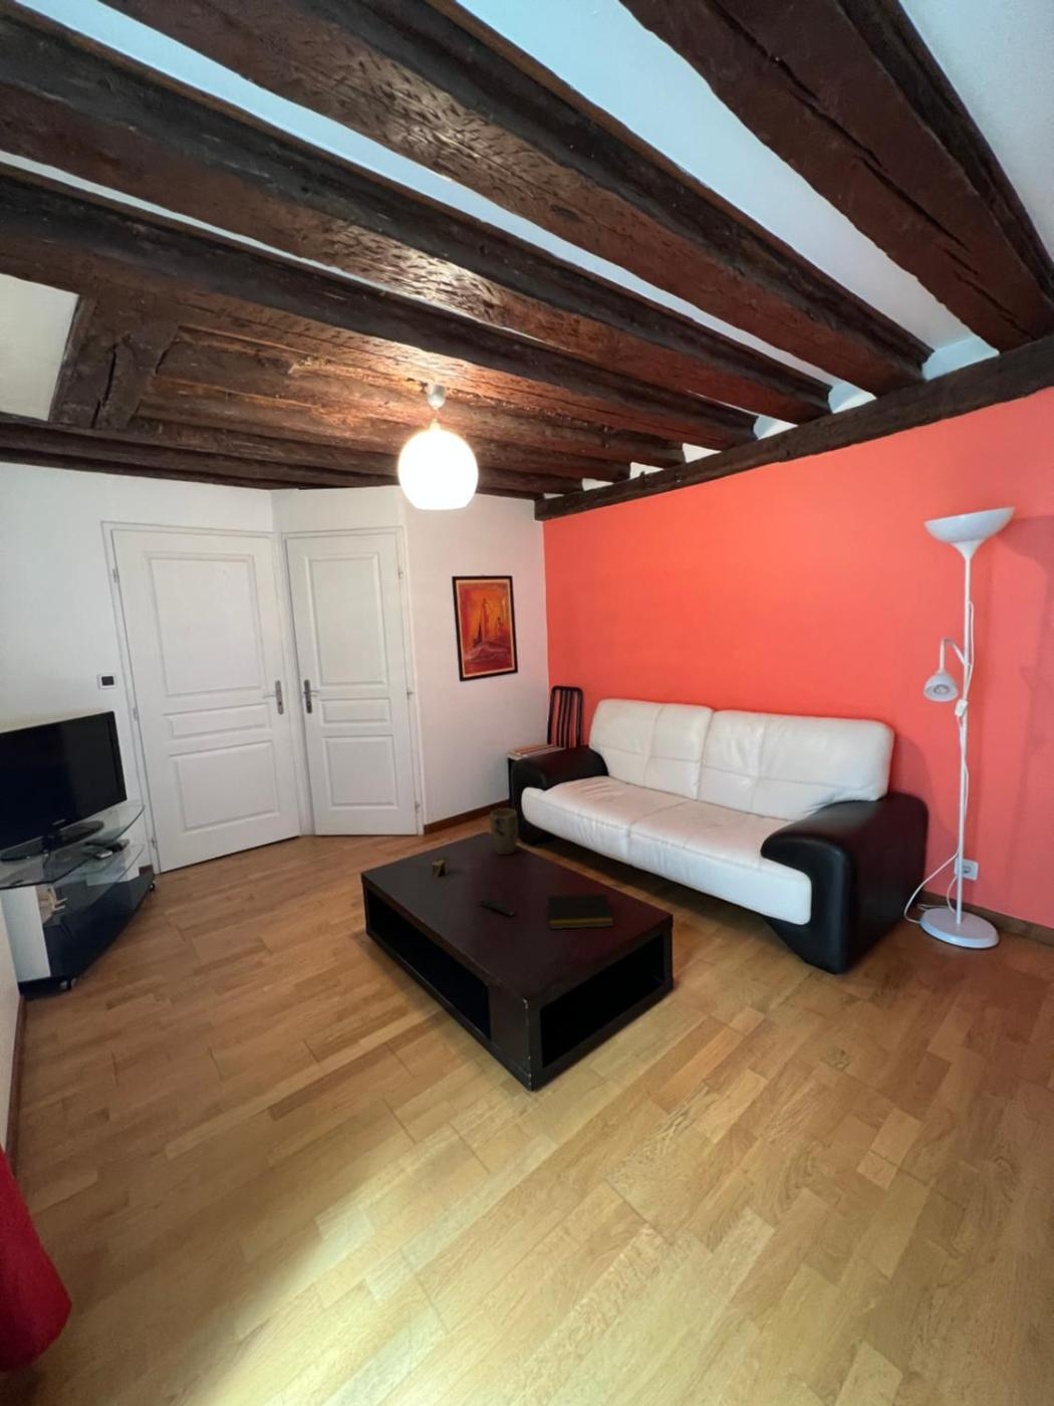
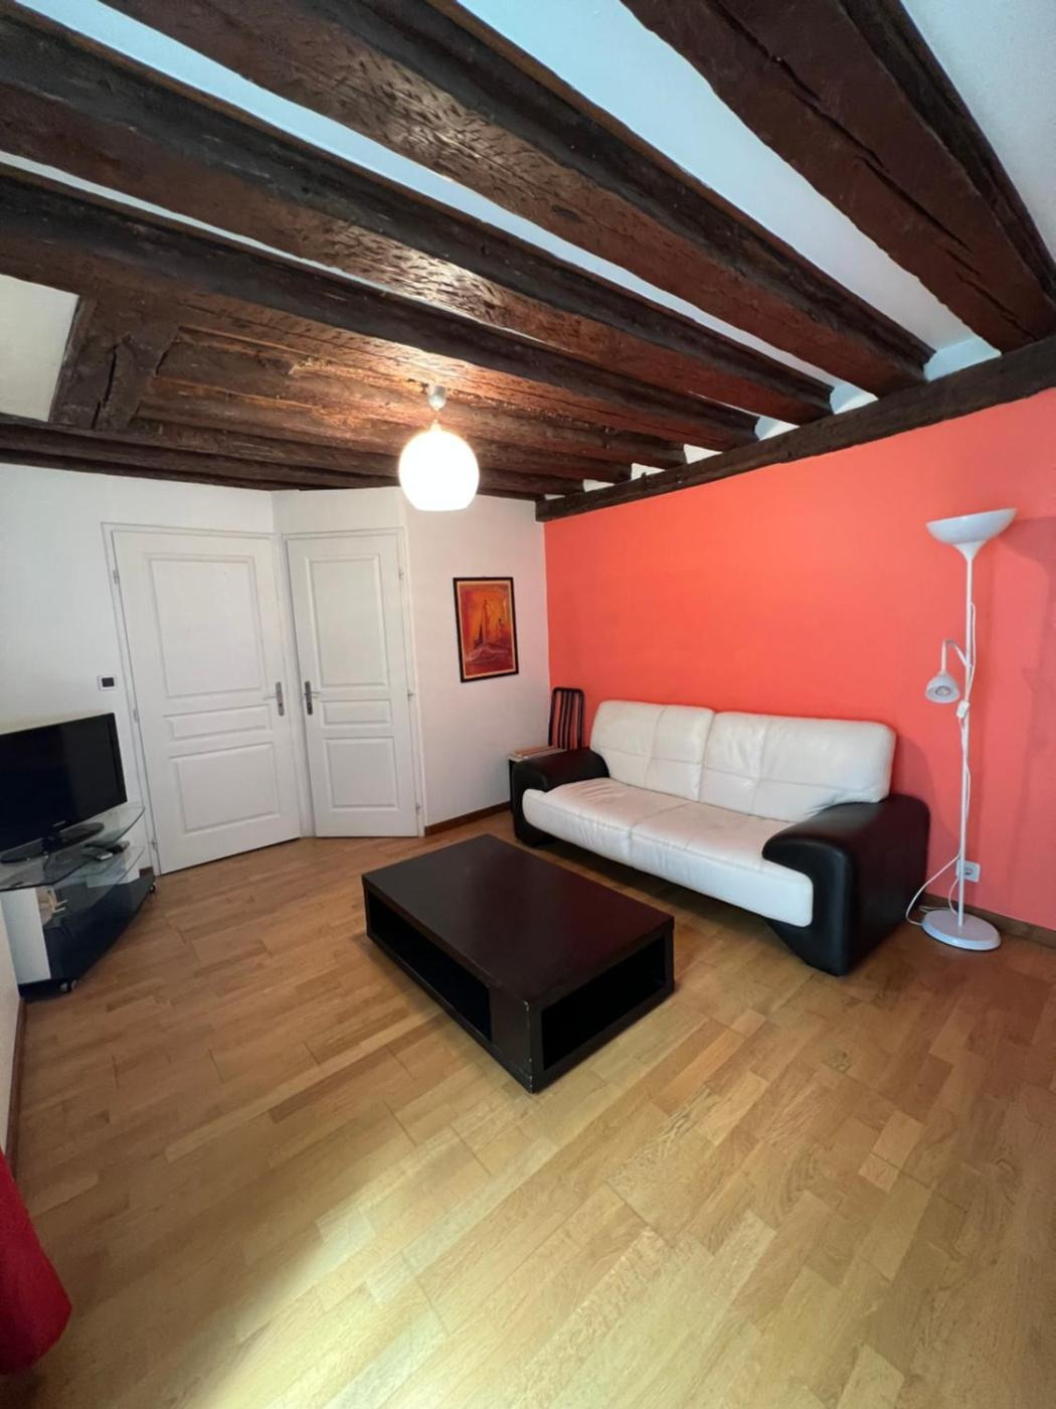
- plant pot (504, 831)
- architectural model (440, 861)
- notepad (579, 910)
- remote control (497, 906)
